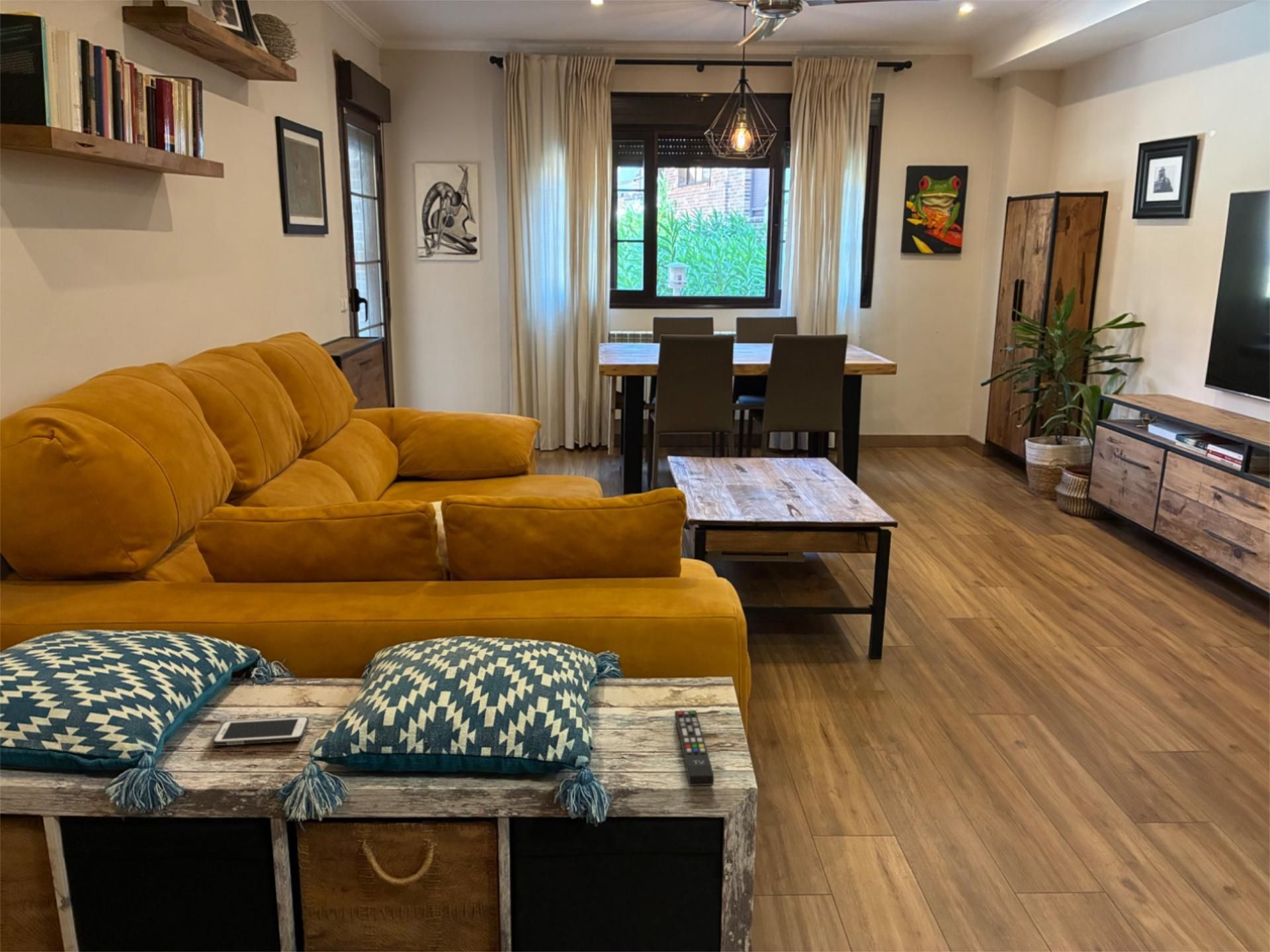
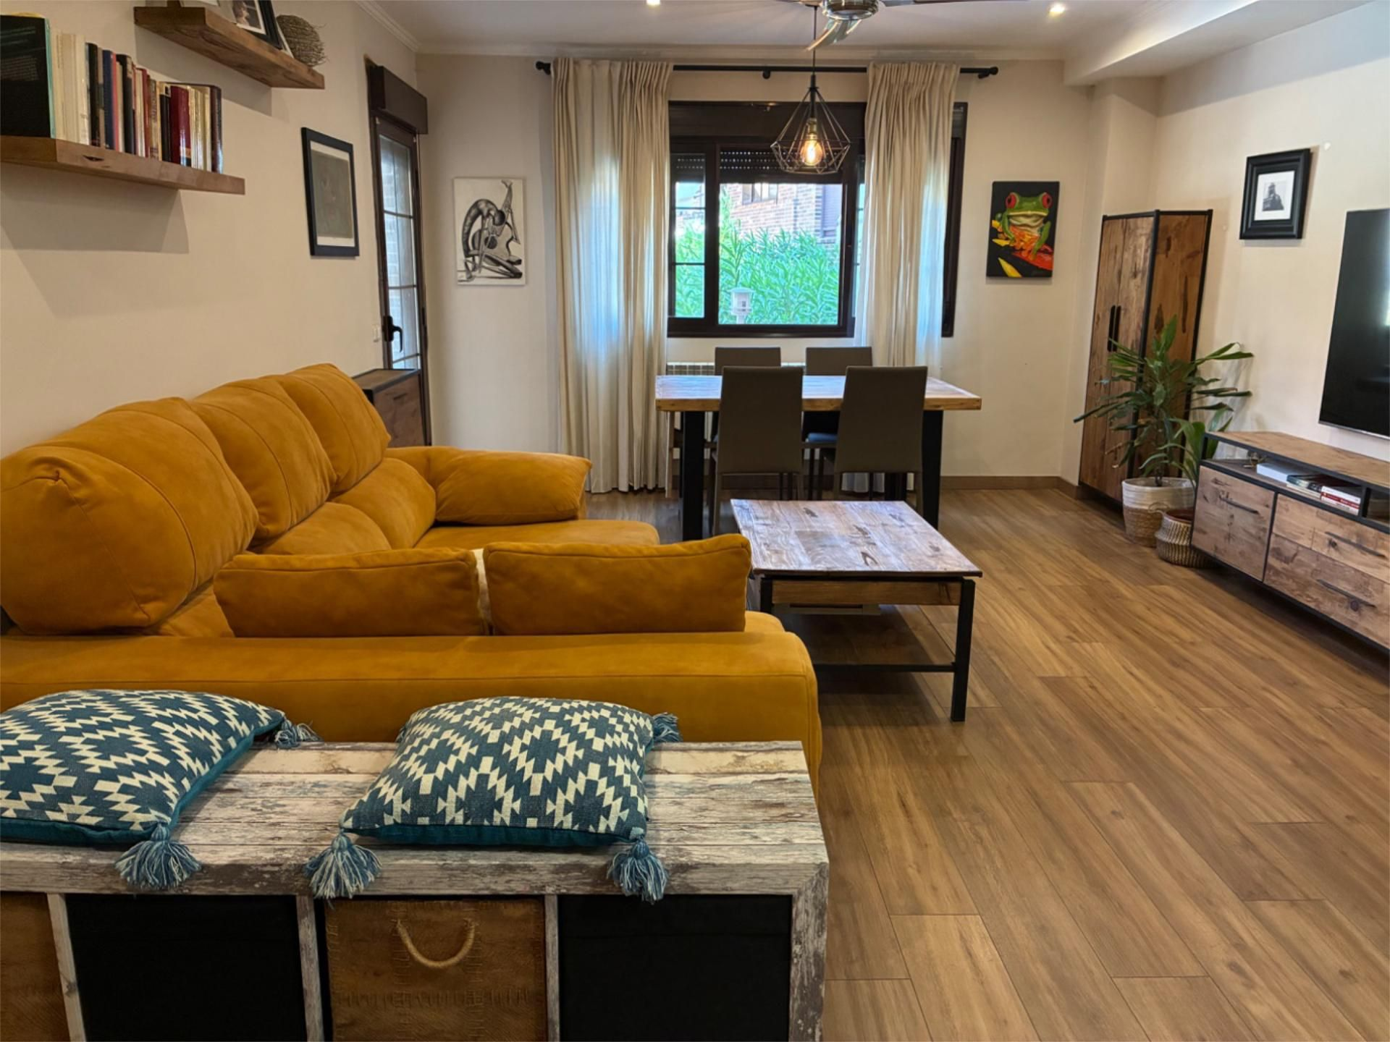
- remote control (693, 744)
- cell phone (261, 731)
